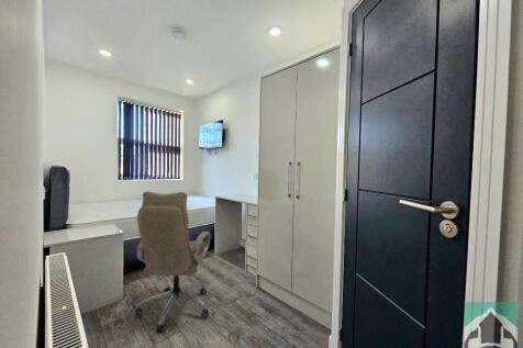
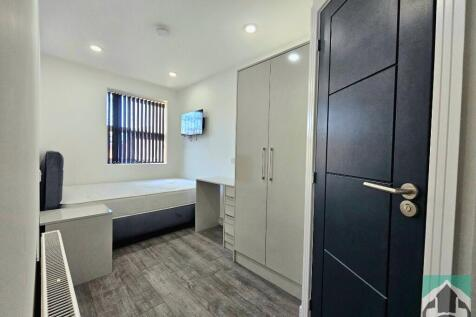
- office chair (176, 249)
